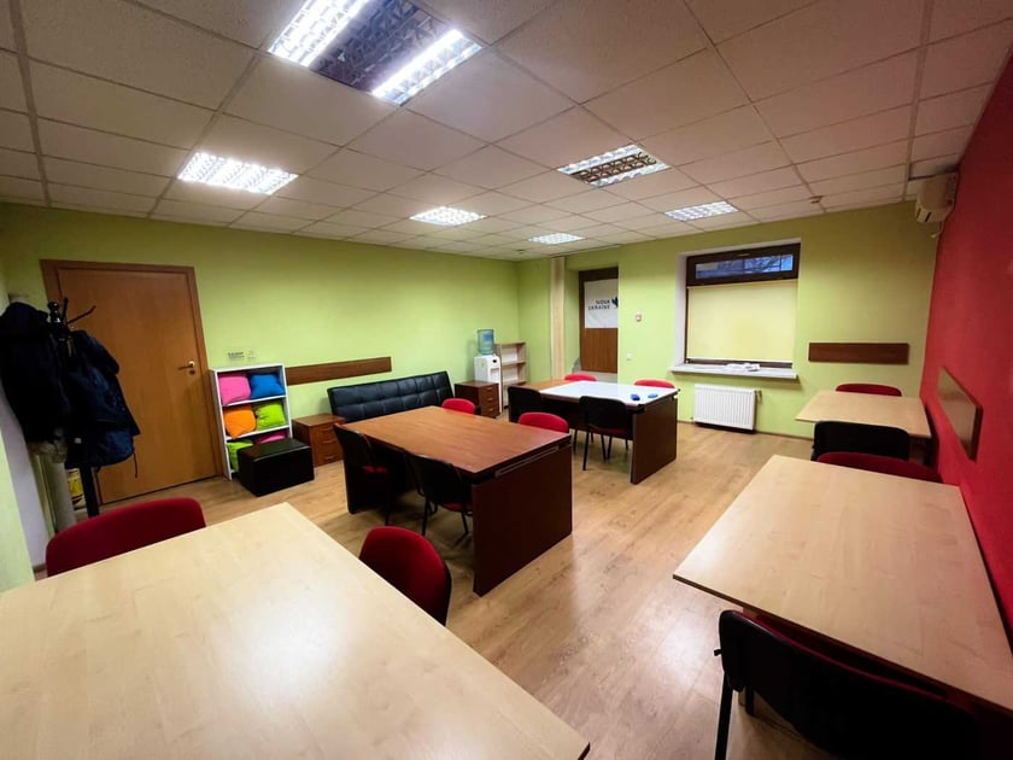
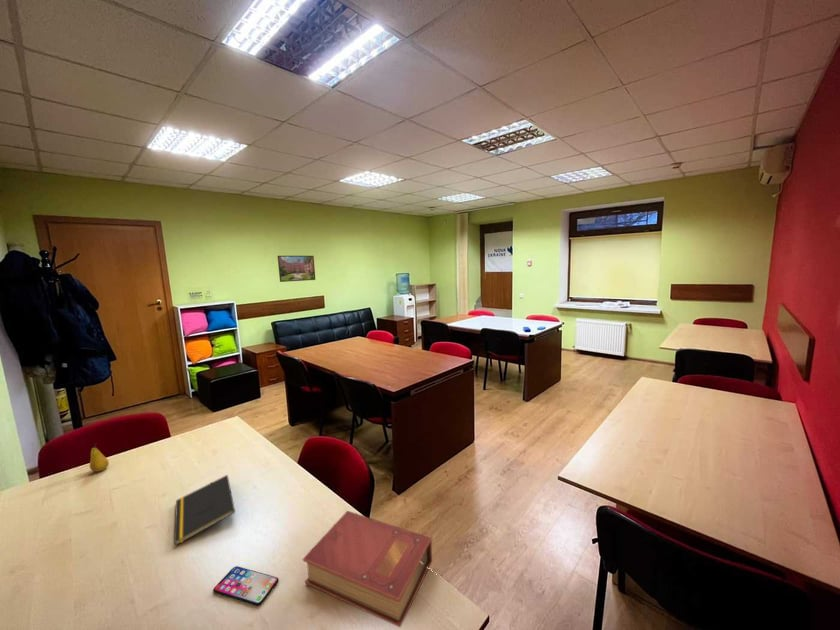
+ smartphone (246, 584)
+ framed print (297, 268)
+ notepad (204, 506)
+ fruit (97, 456)
+ book (369, 560)
